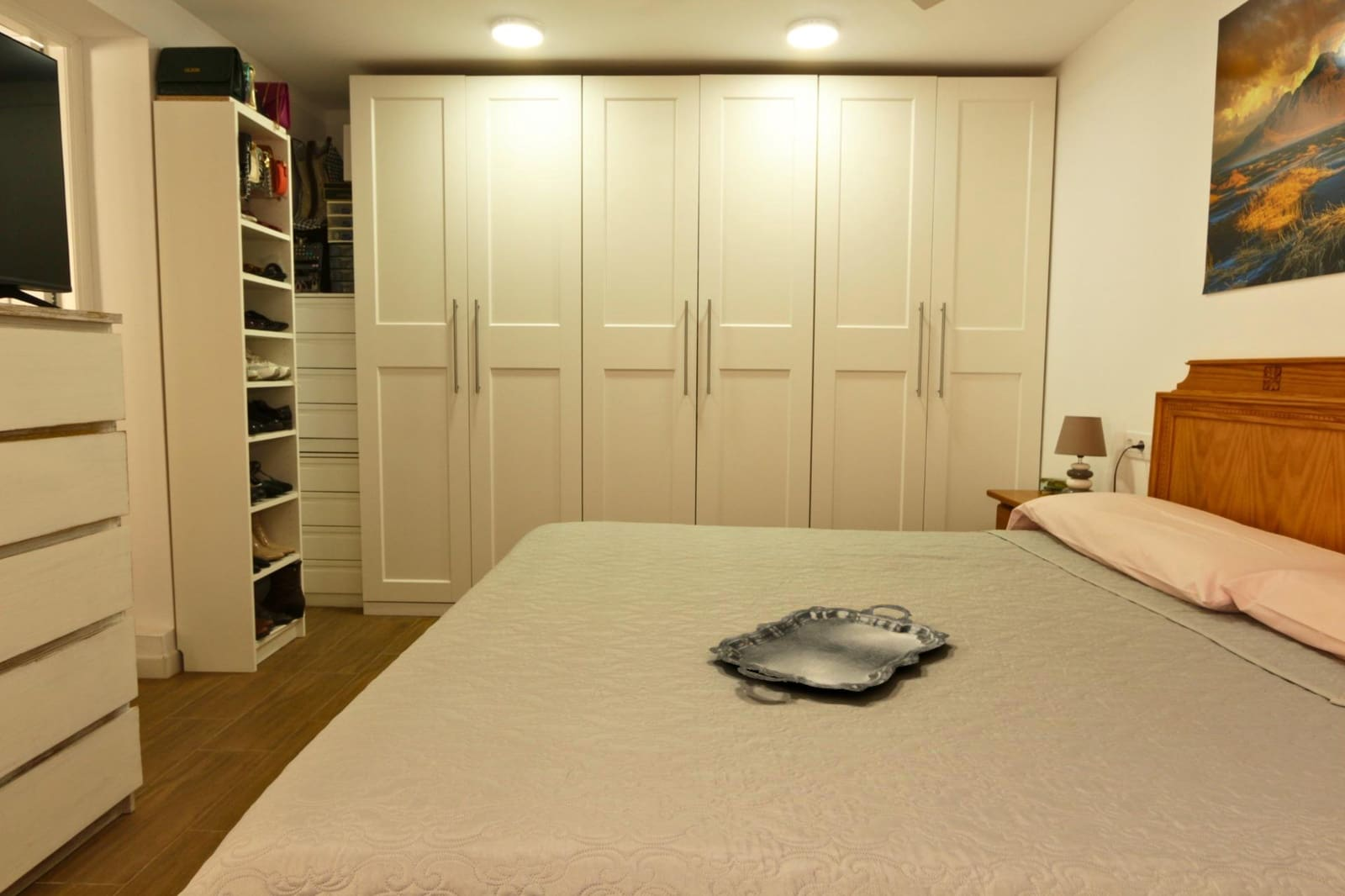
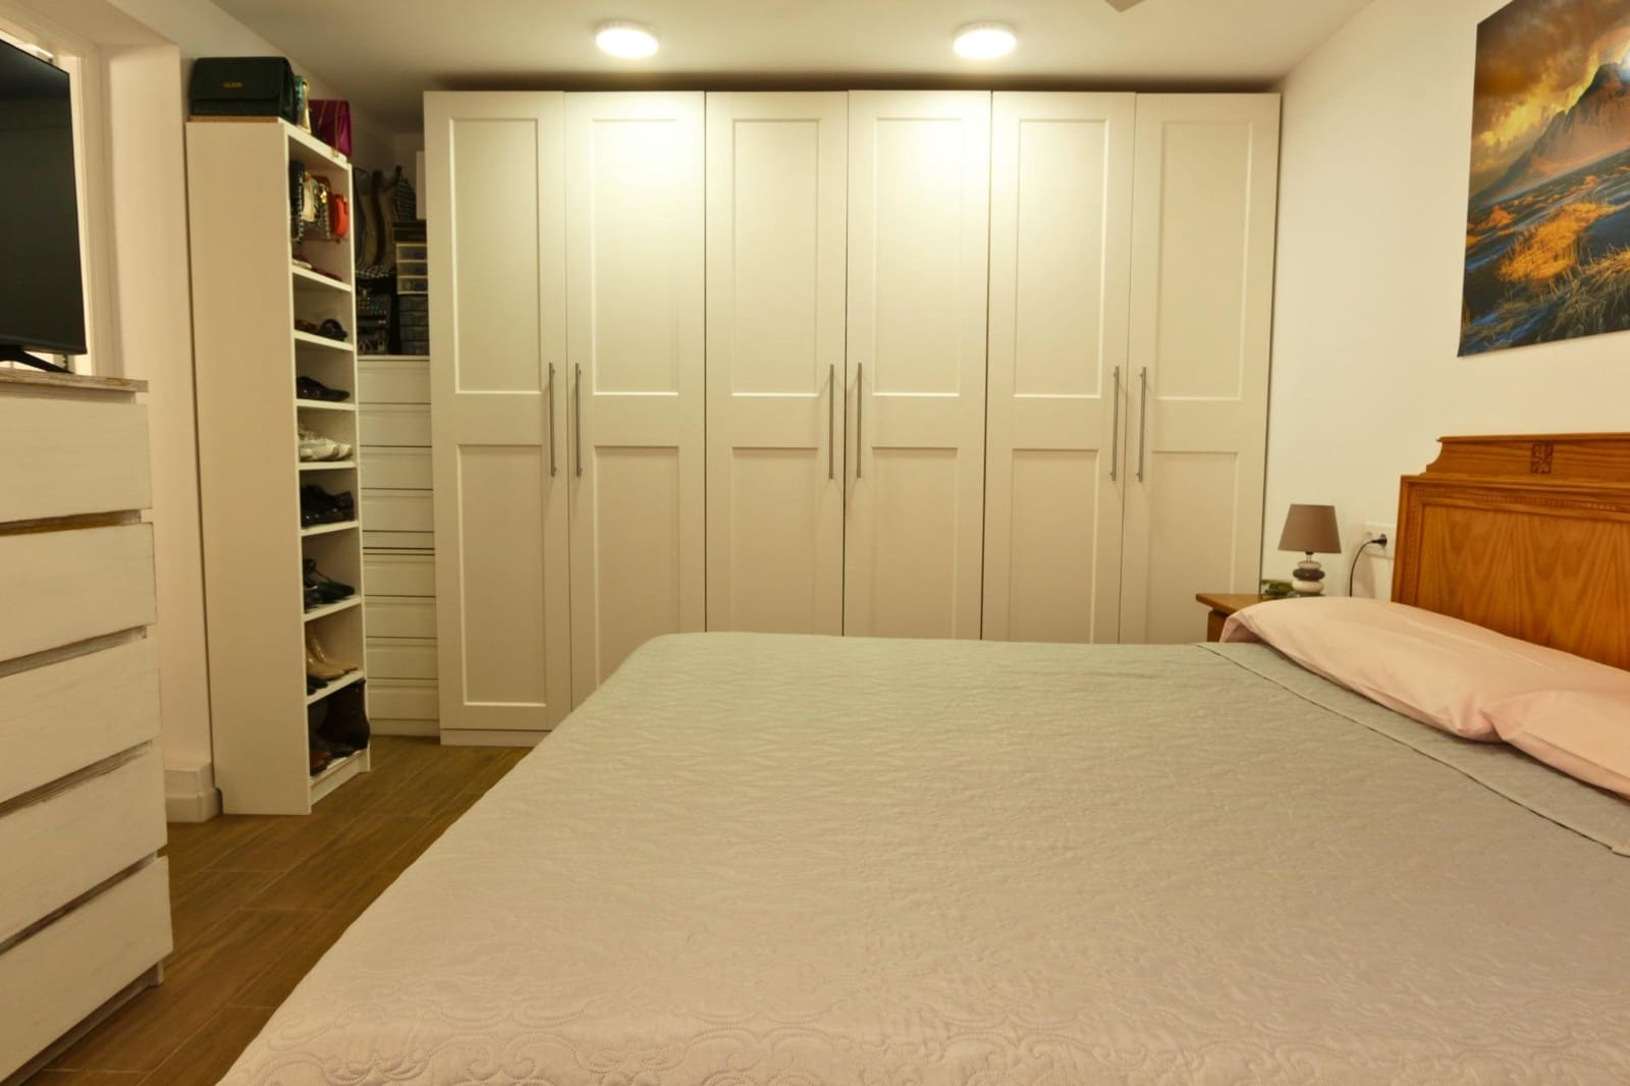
- serving tray (832, 642)
